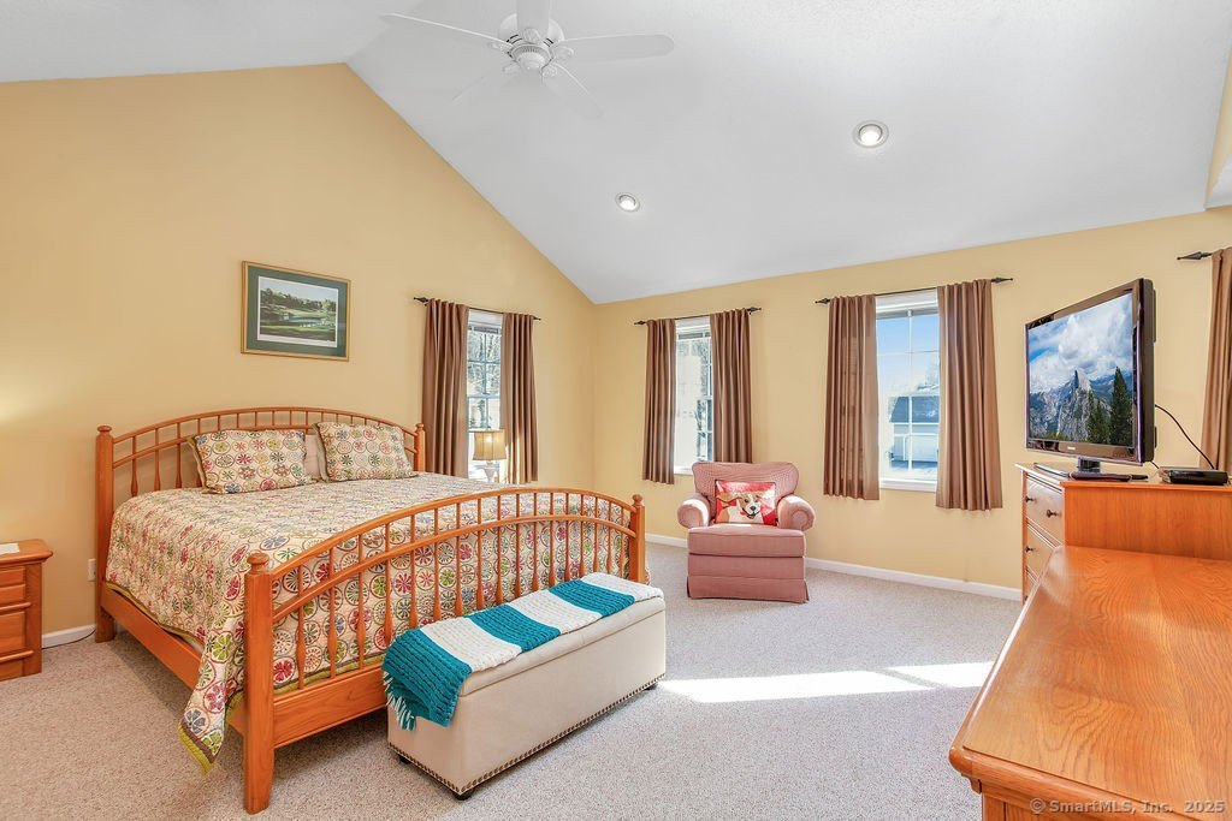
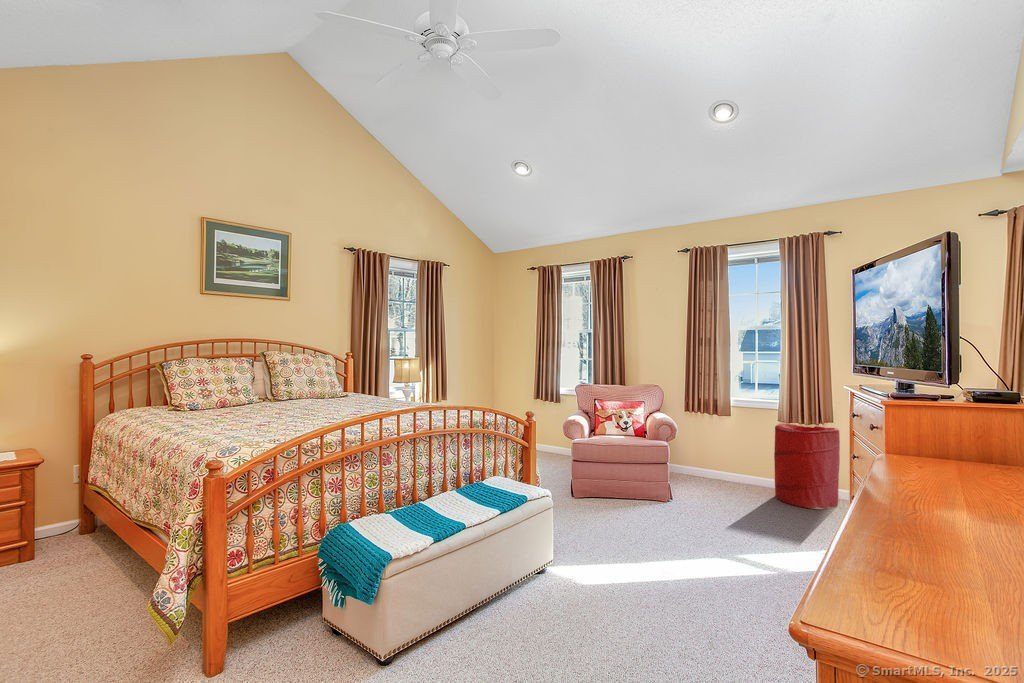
+ laundry hamper (806, 462)
